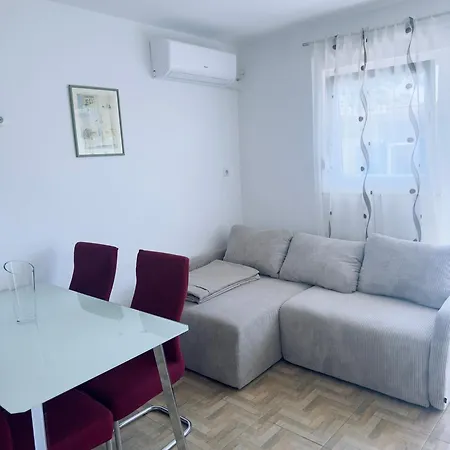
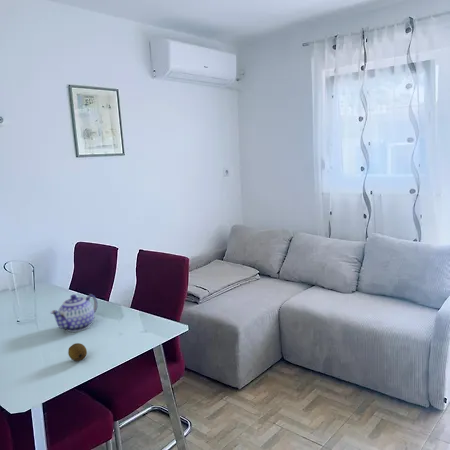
+ teapot (75, 311)
+ fruit (77, 352)
